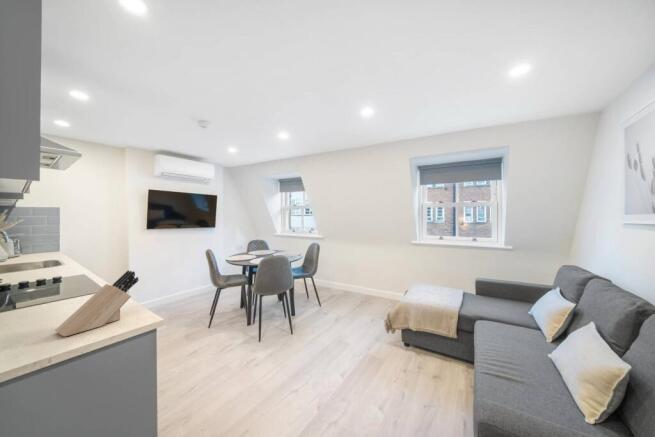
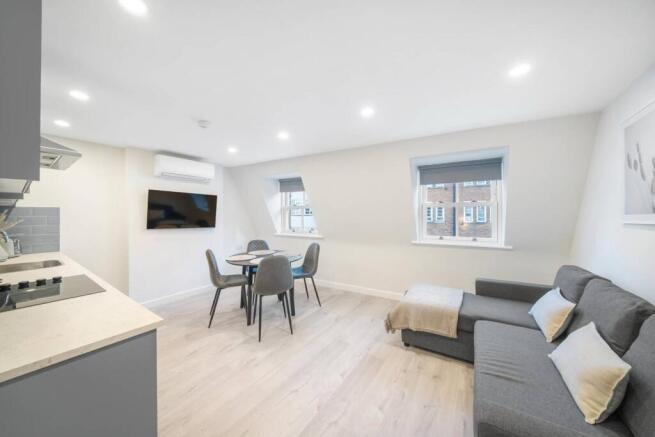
- knife block (101, 298)
